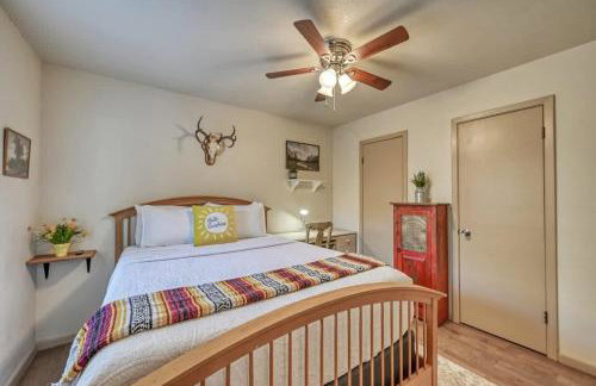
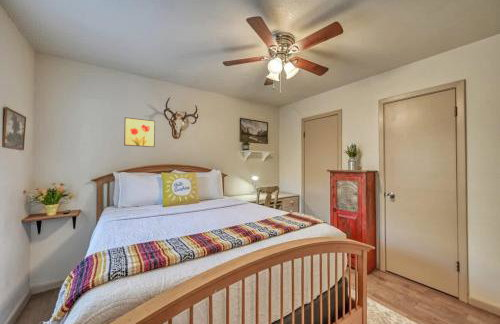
+ wall art (140, 132)
